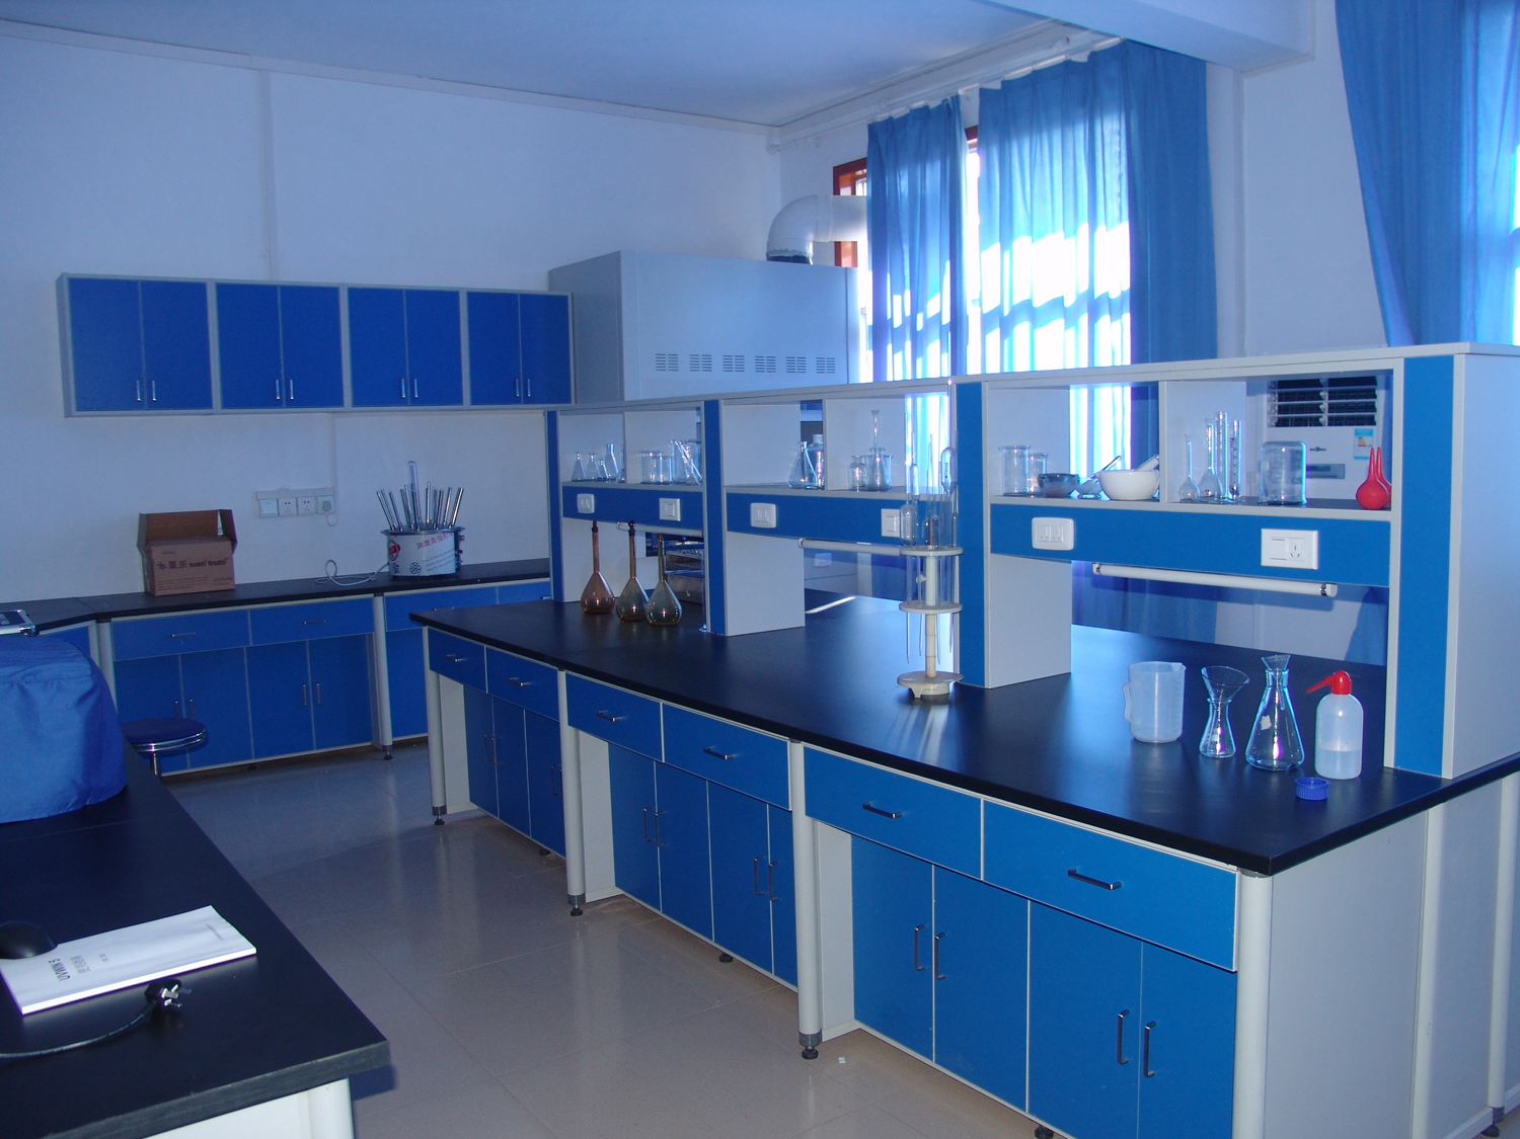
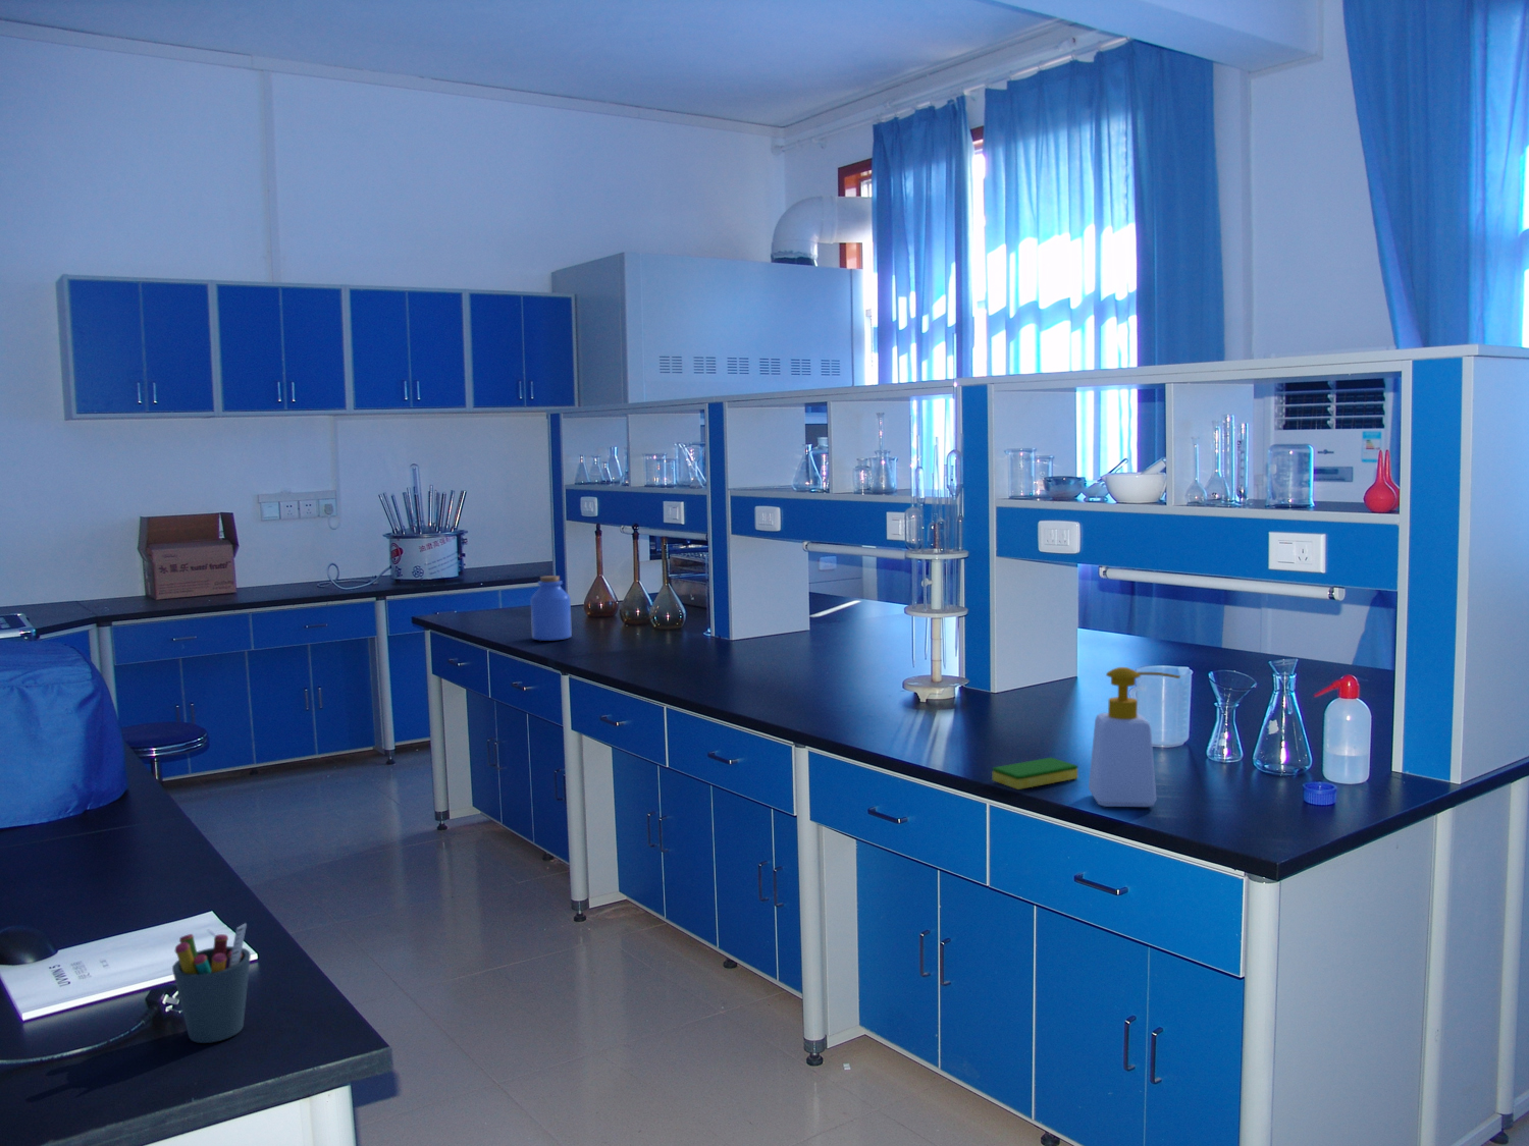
+ jar (550, 607)
+ soap bottle (1135, 734)
+ pen holder (211, 977)
+ dish sponge (1034, 772)
